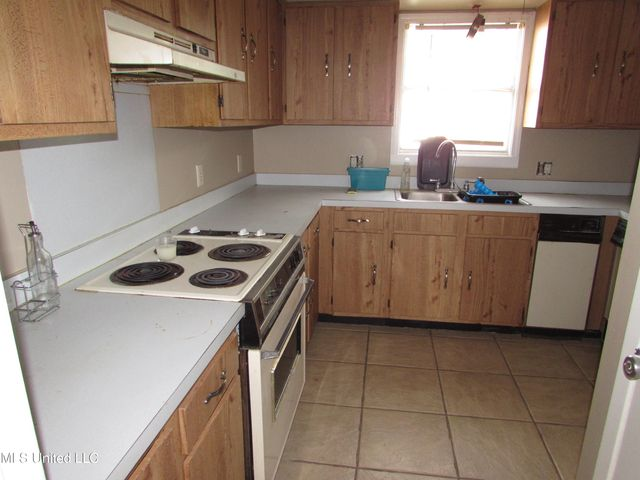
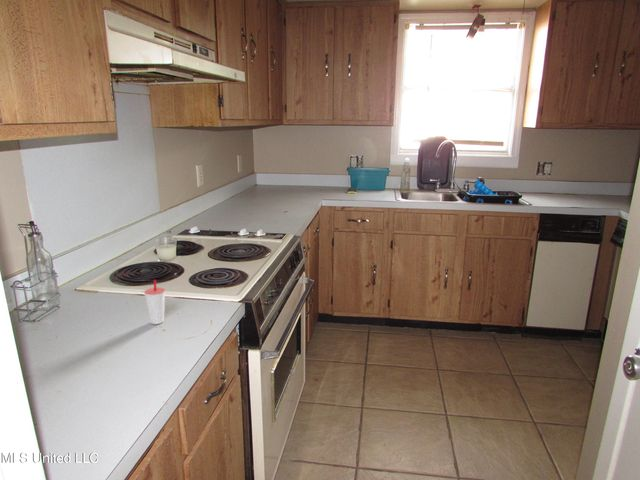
+ cup (155, 301)
